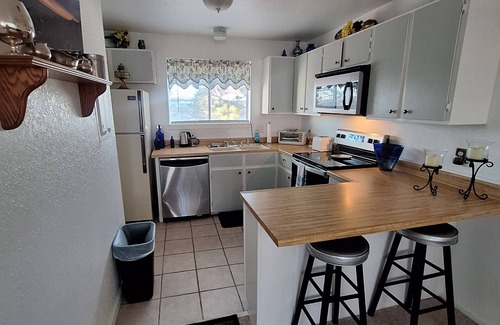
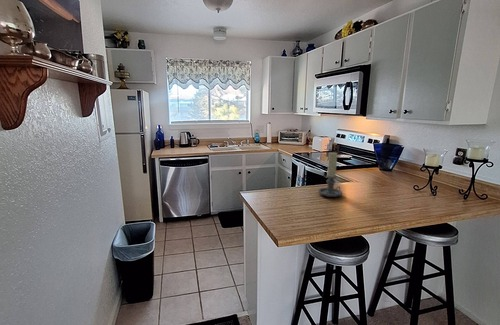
+ candle holder (333, 173)
